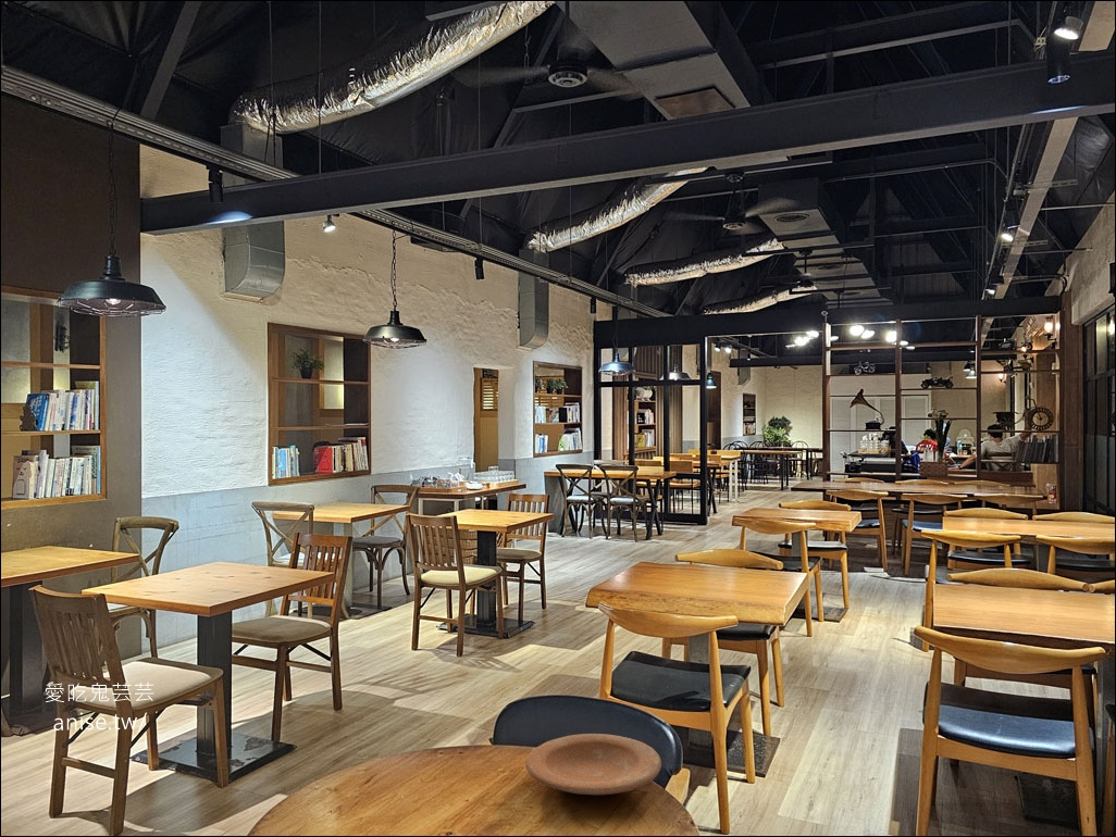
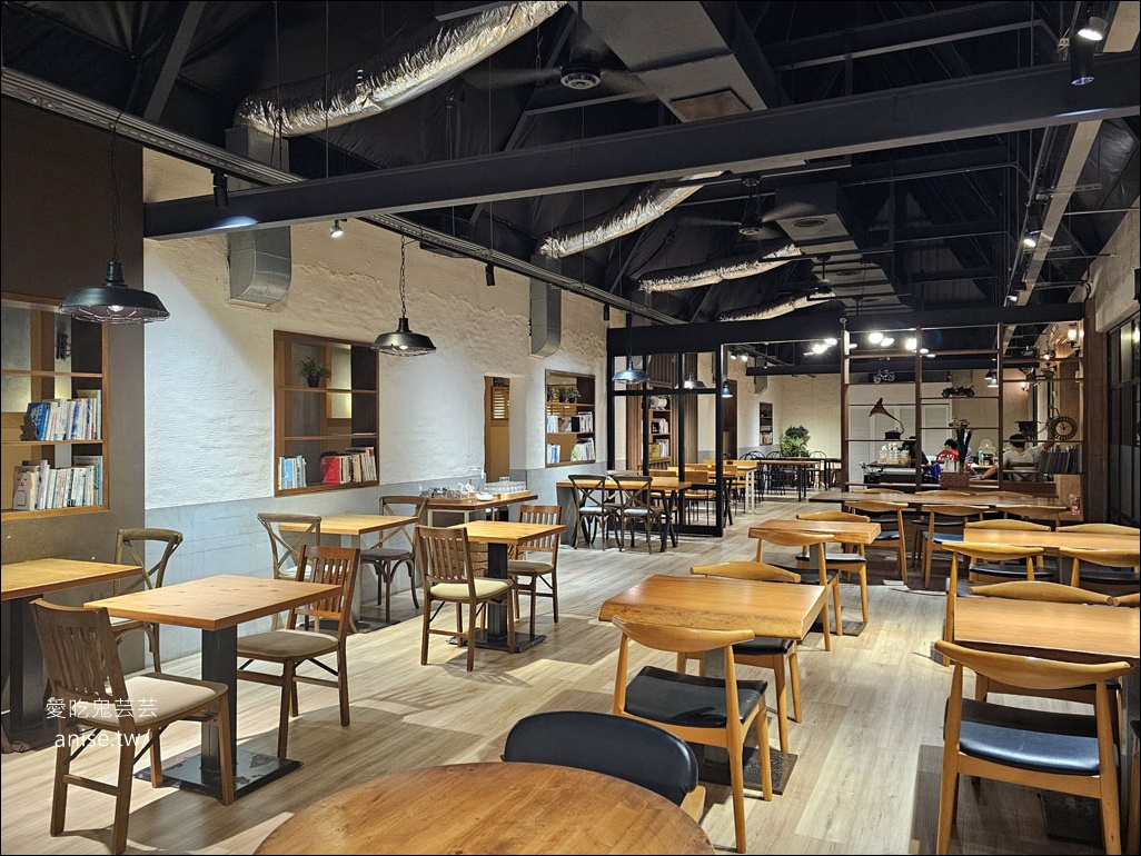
- plate (593, 770)
